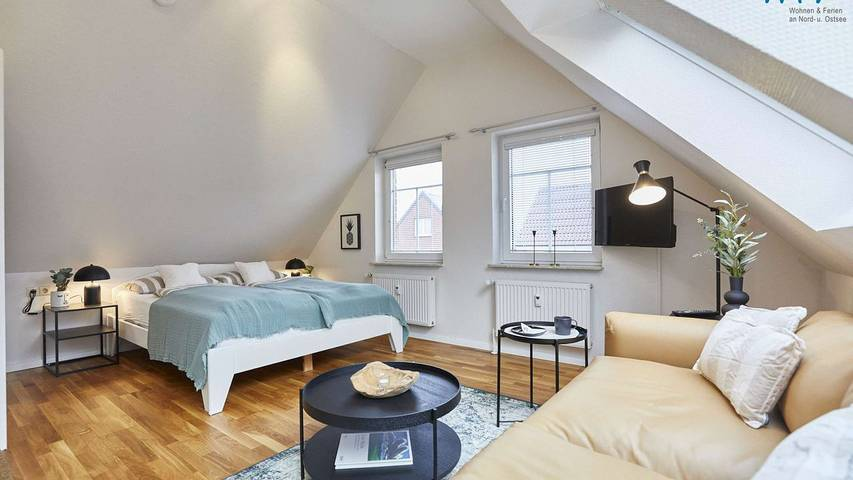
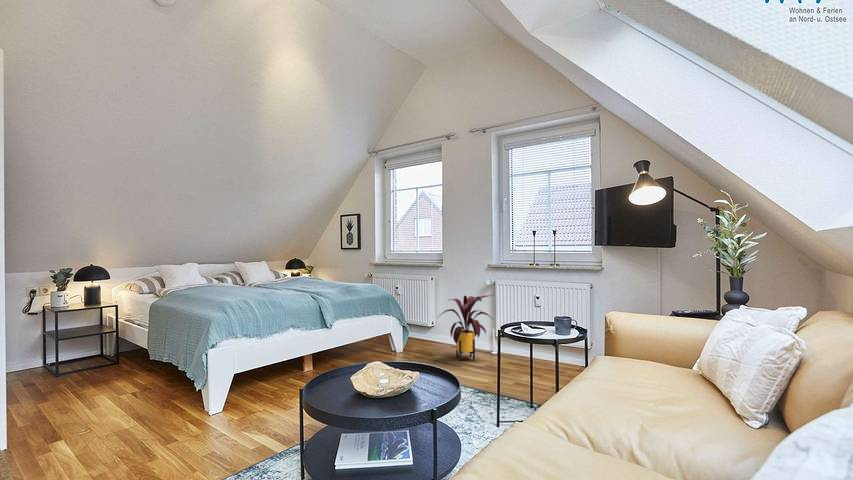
+ house plant (466, 325)
